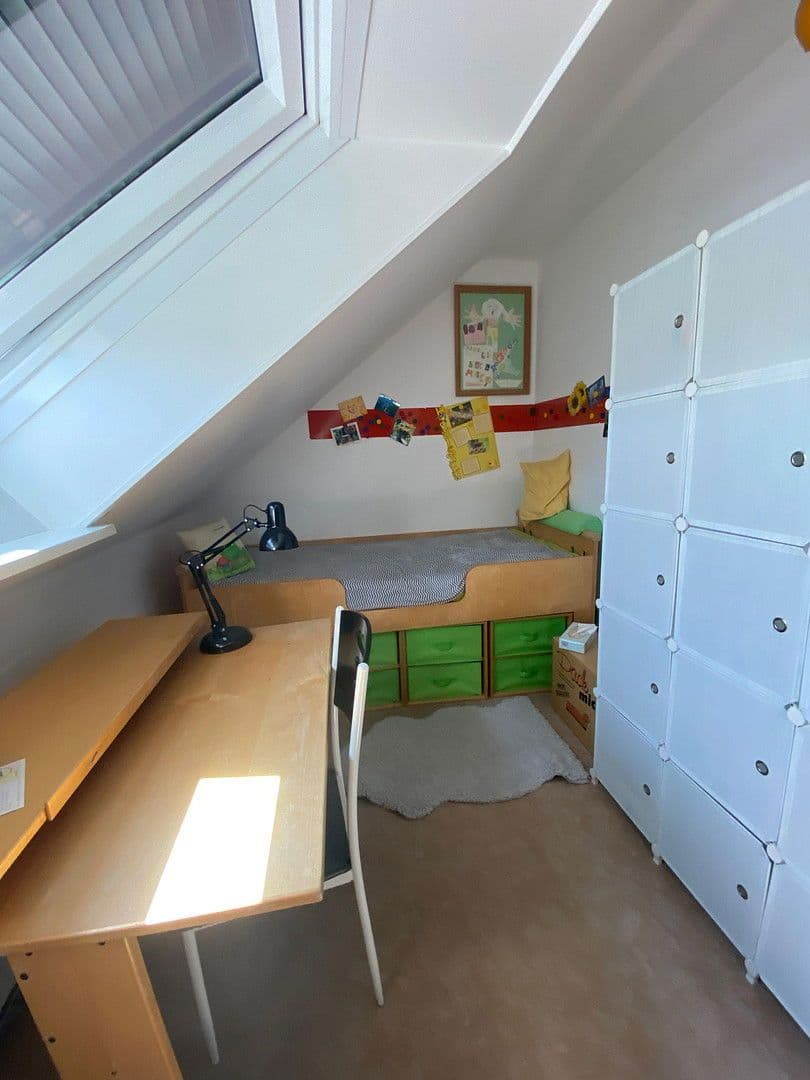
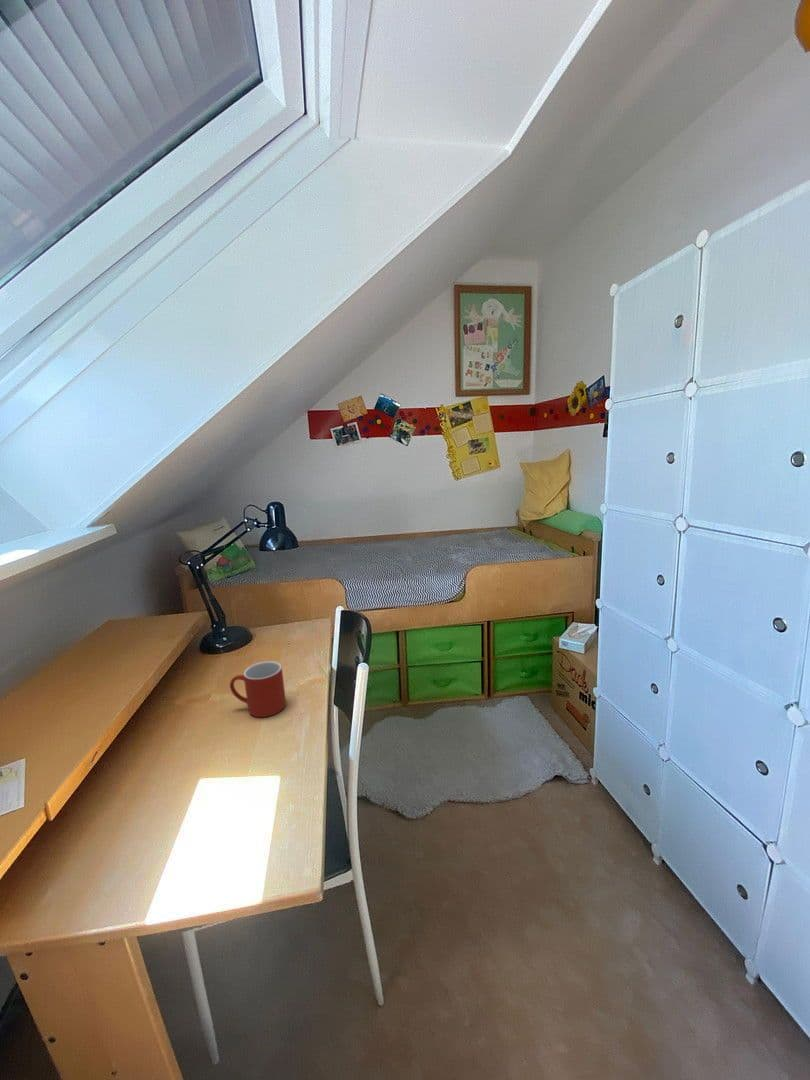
+ mug (257, 689)
